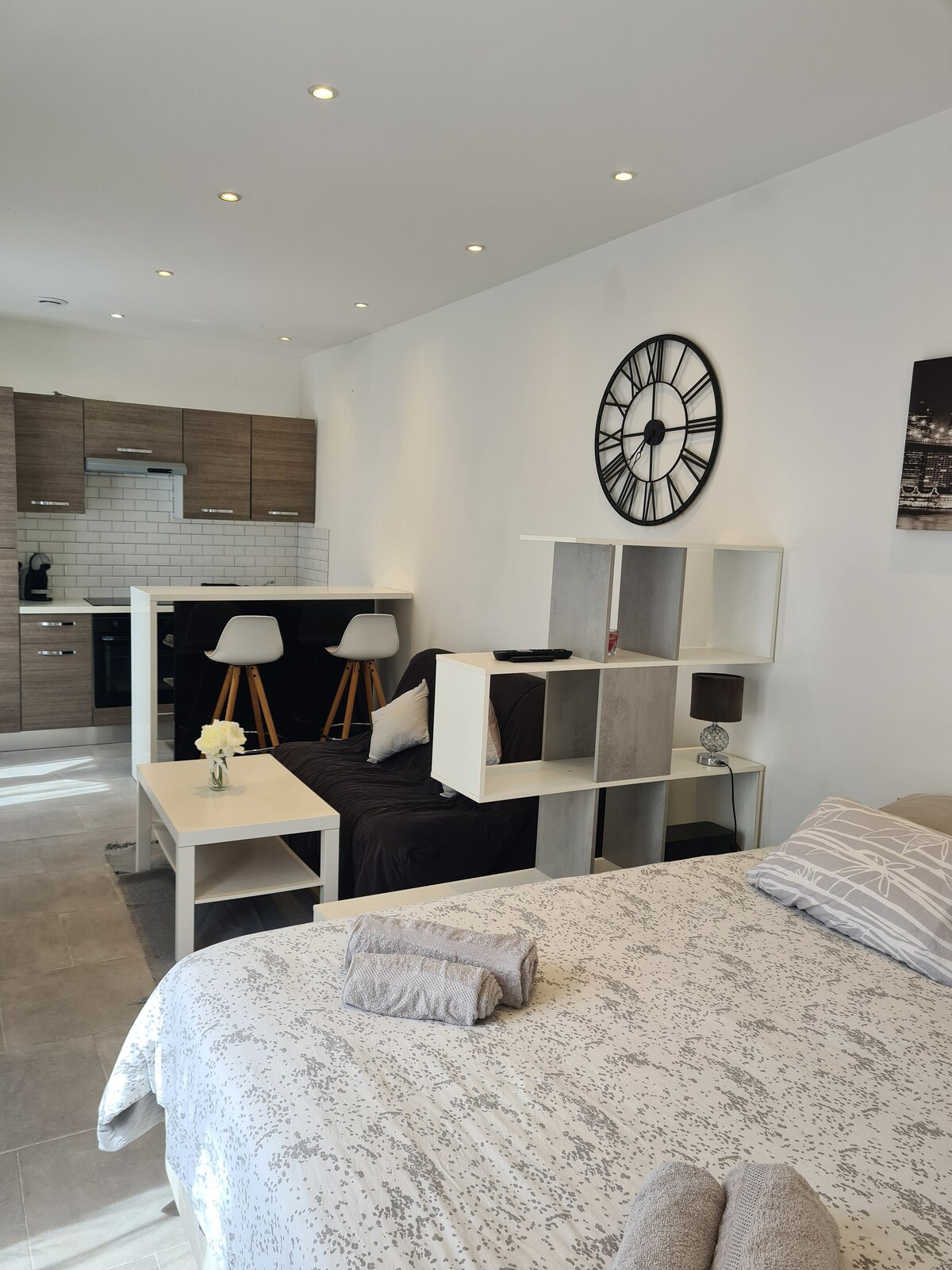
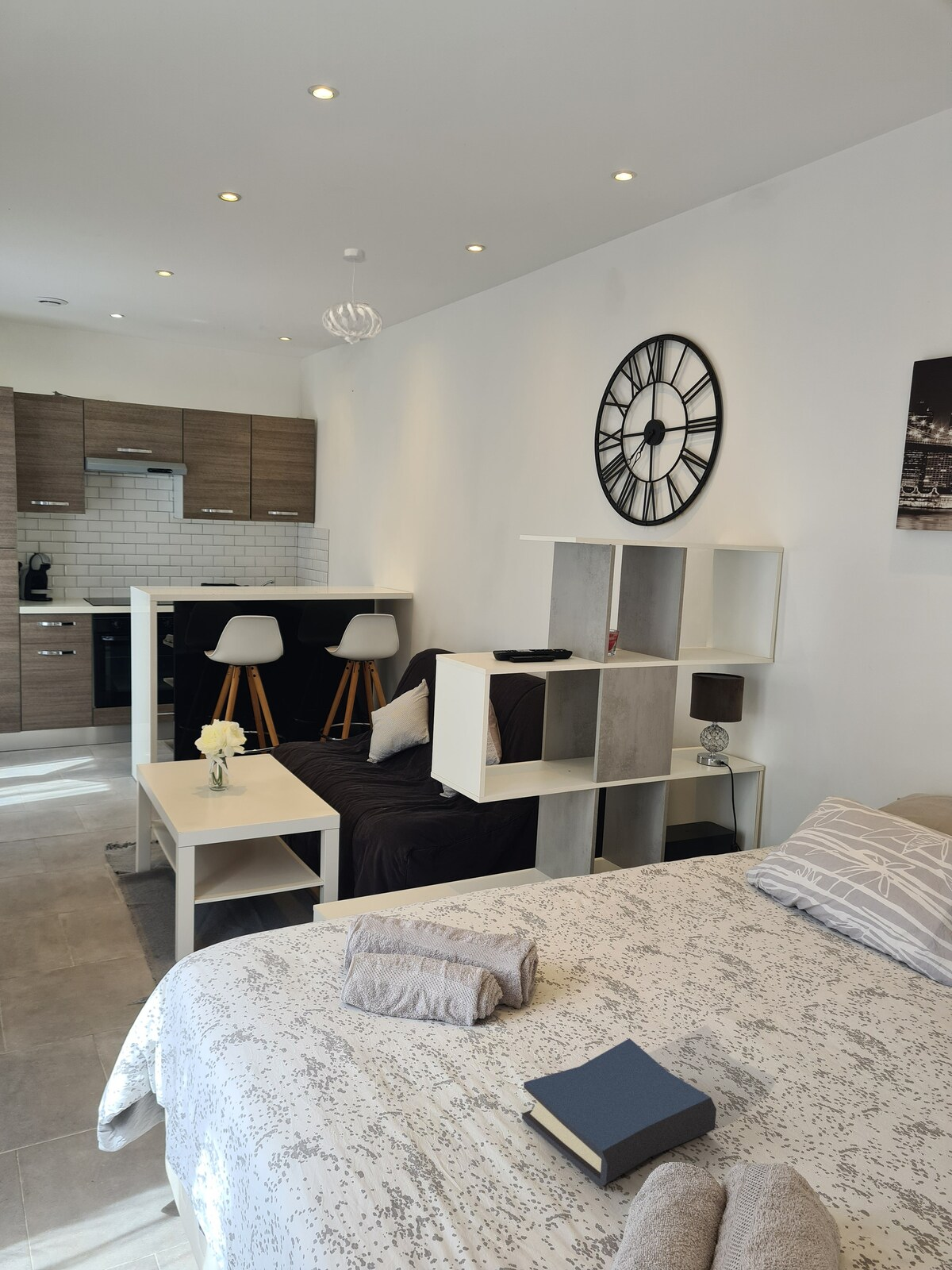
+ hardback book (618, 1107)
+ pendant light (353, 298)
